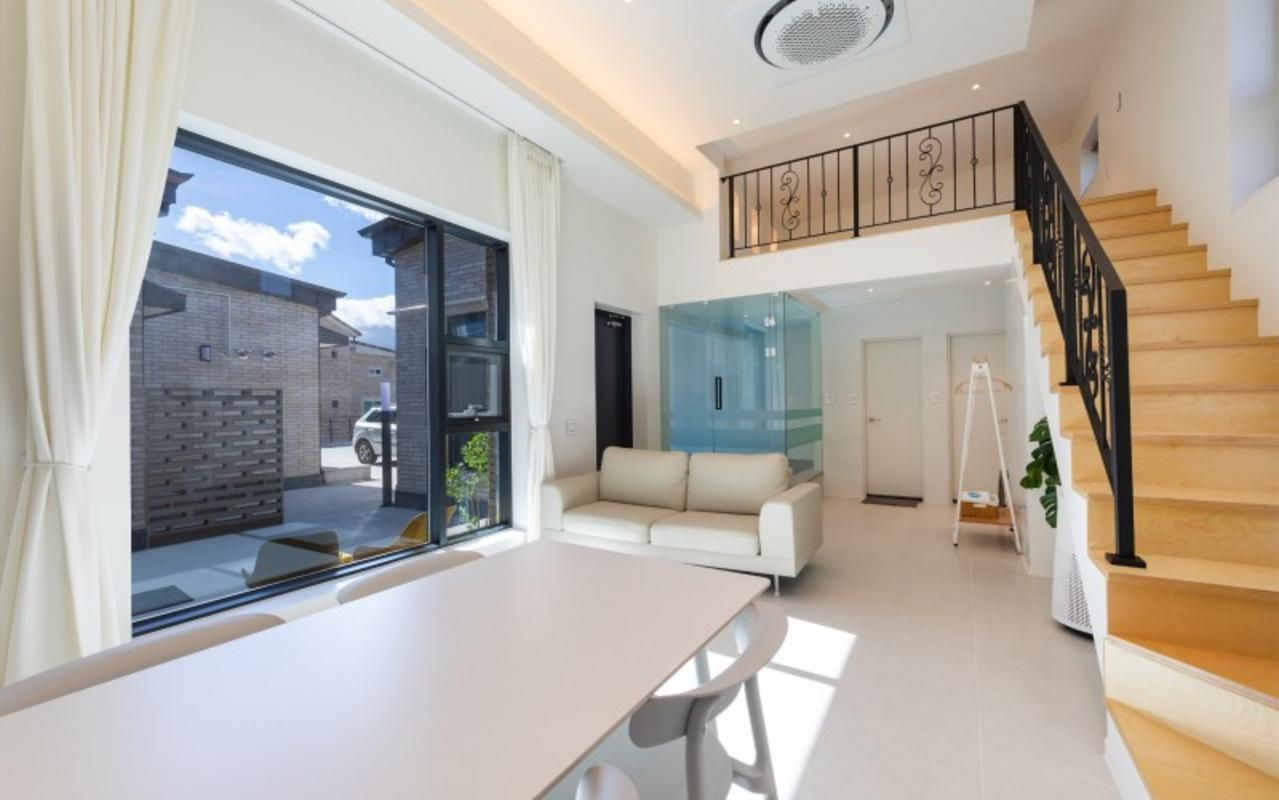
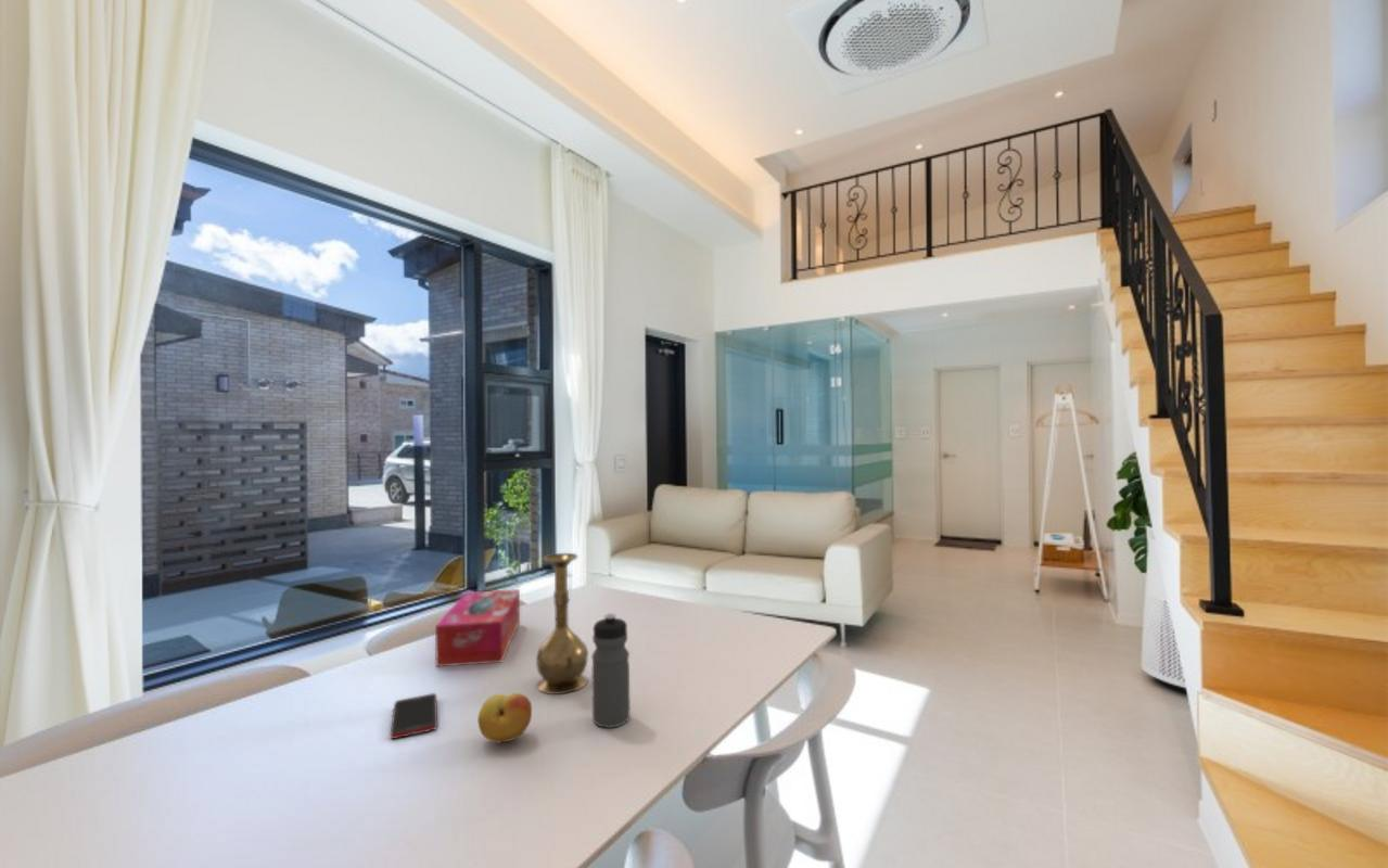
+ vase (561, 620)
+ cell phone (415, 714)
+ water bottle (610, 666)
+ fruit (506, 717)
+ tissue box (482, 624)
